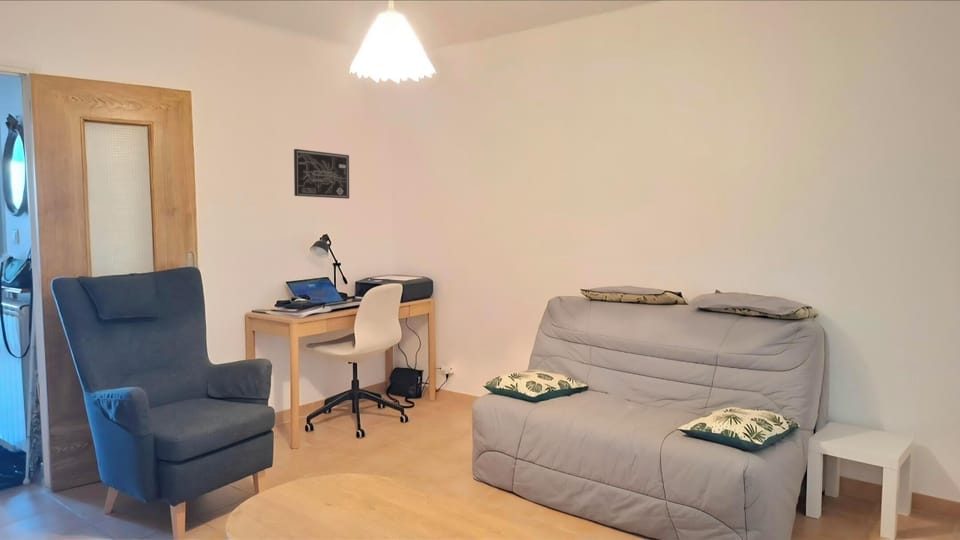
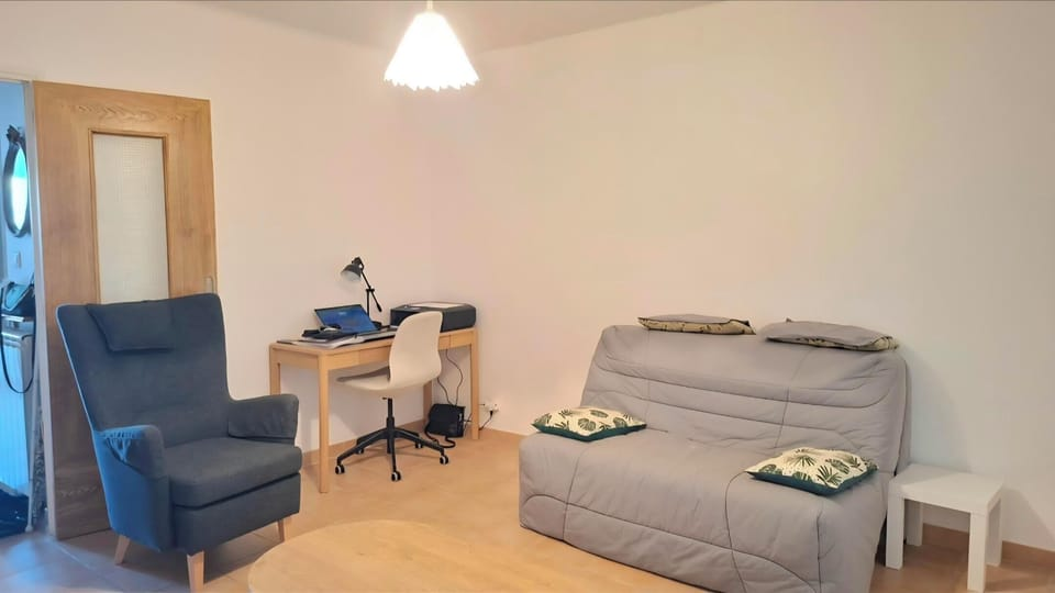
- wall art (322, 174)
